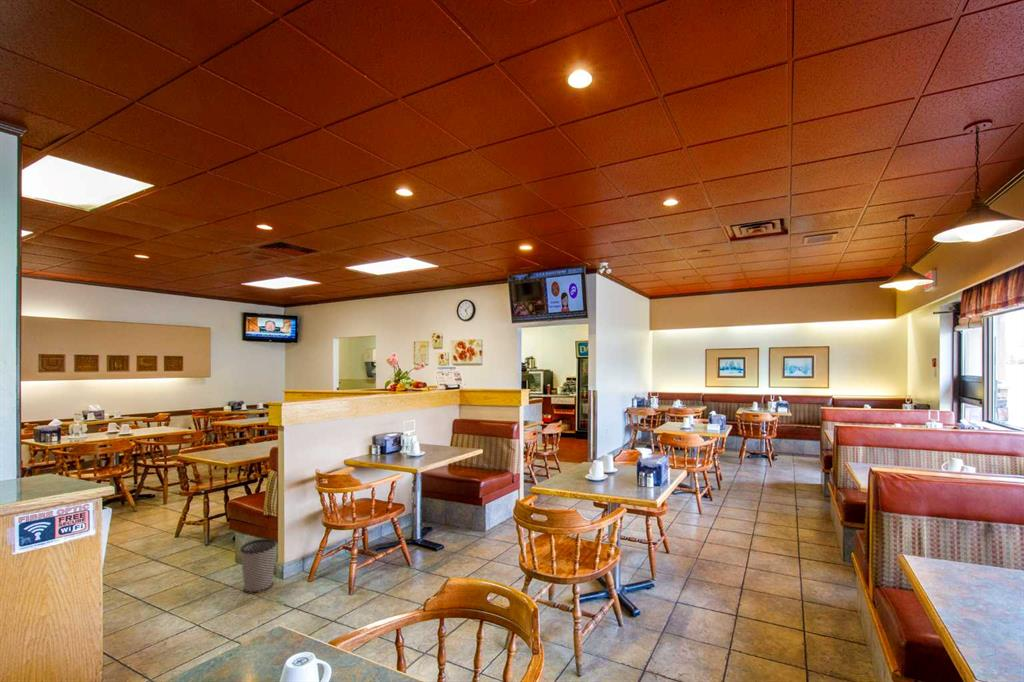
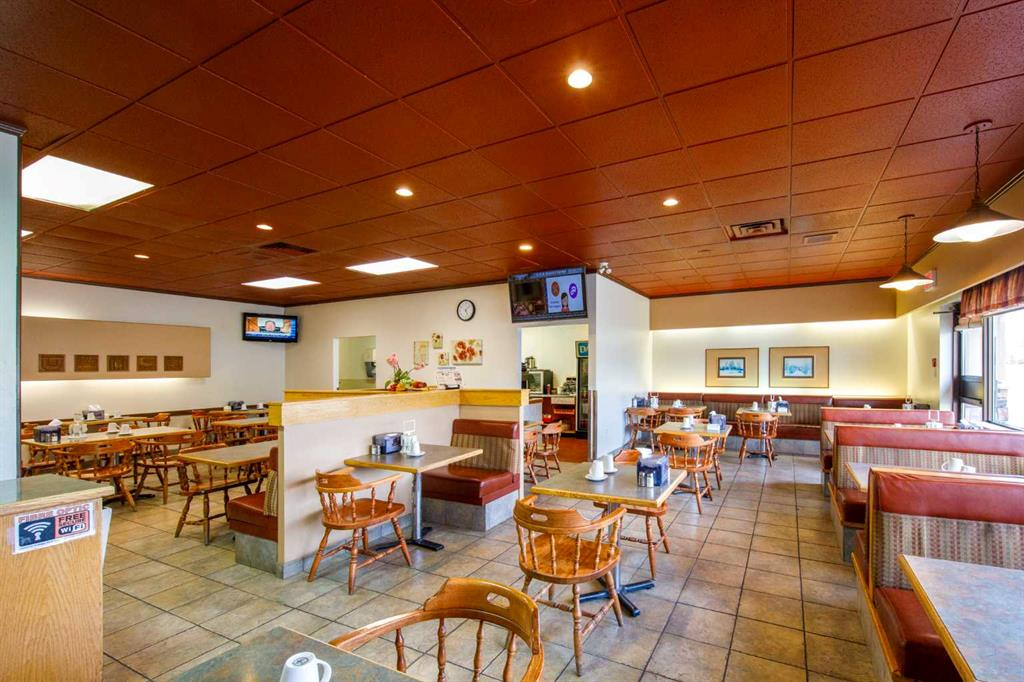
- wastebasket (258, 565)
